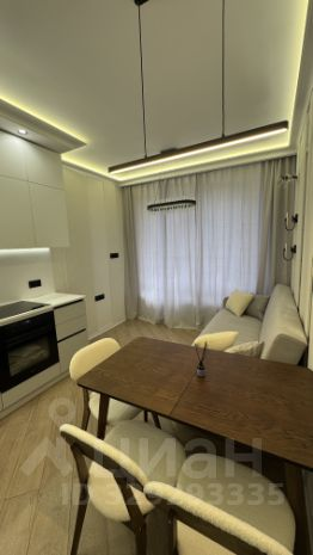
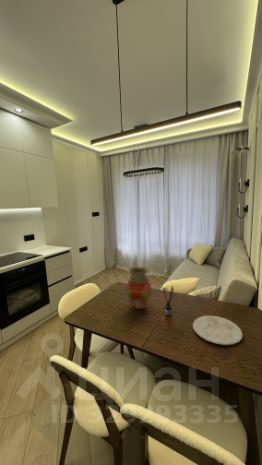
+ vase (138, 288)
+ plate (216, 329)
